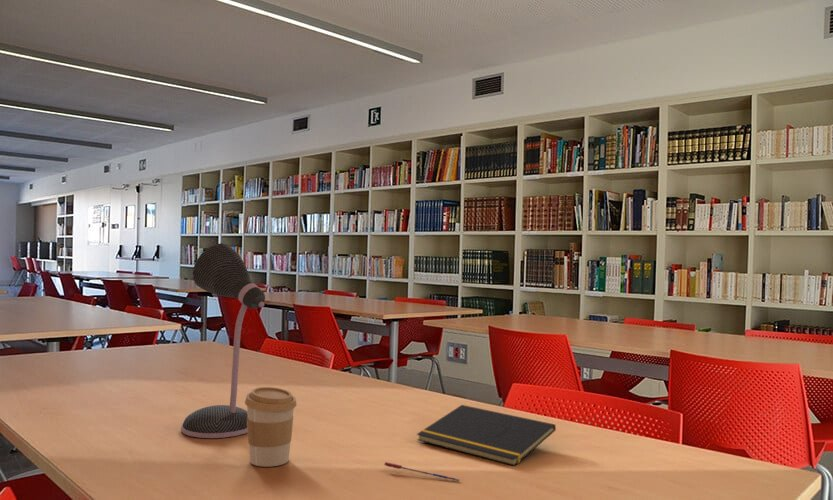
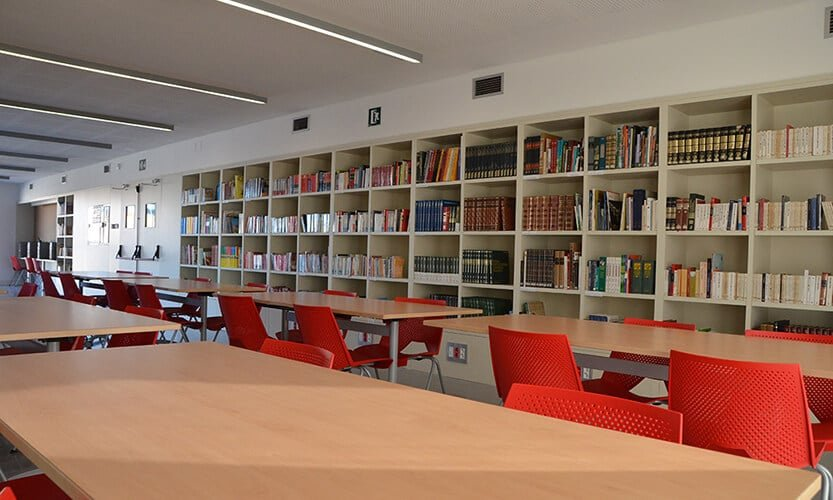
- desk lamp (234, 336)
- notepad (485, 432)
- coffee cup (270, 425)
- pen (421, 471)
